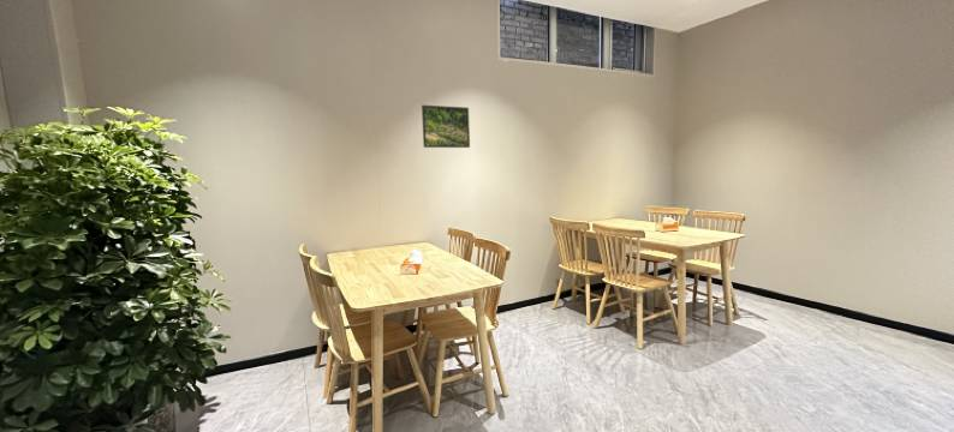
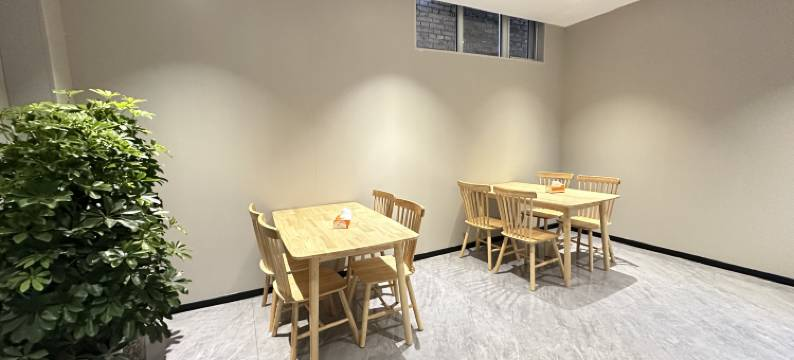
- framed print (446, 126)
